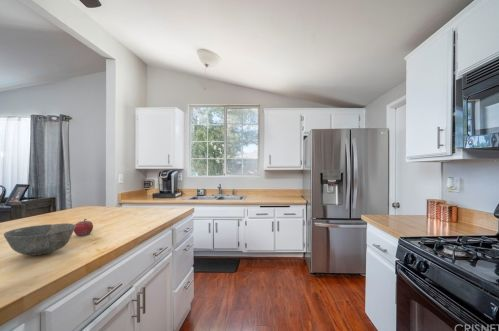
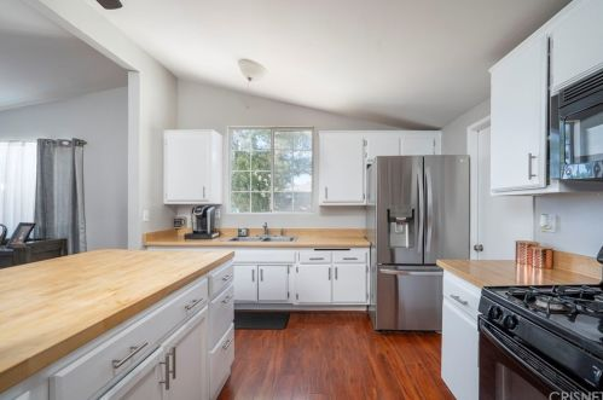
- fruit (83, 226)
- bowl (42, 240)
